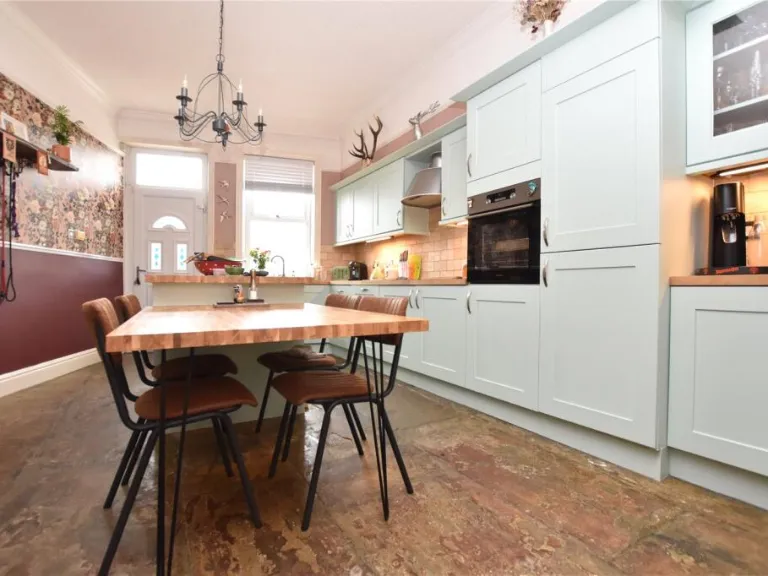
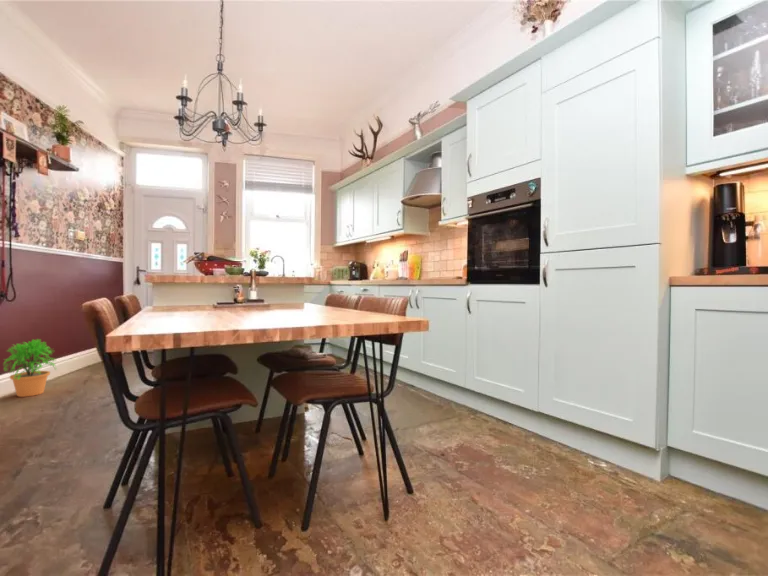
+ potted plant (29, 366)
